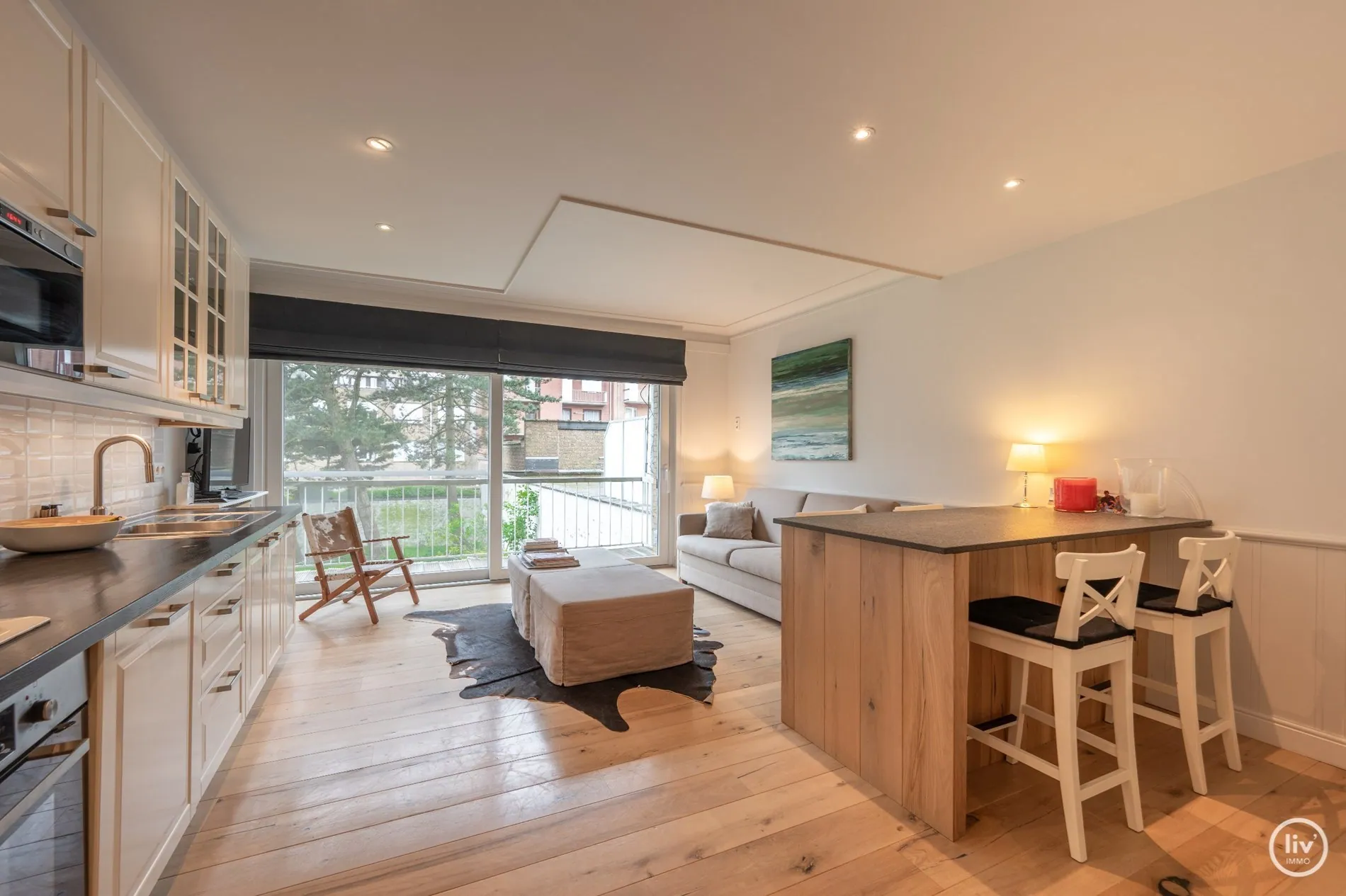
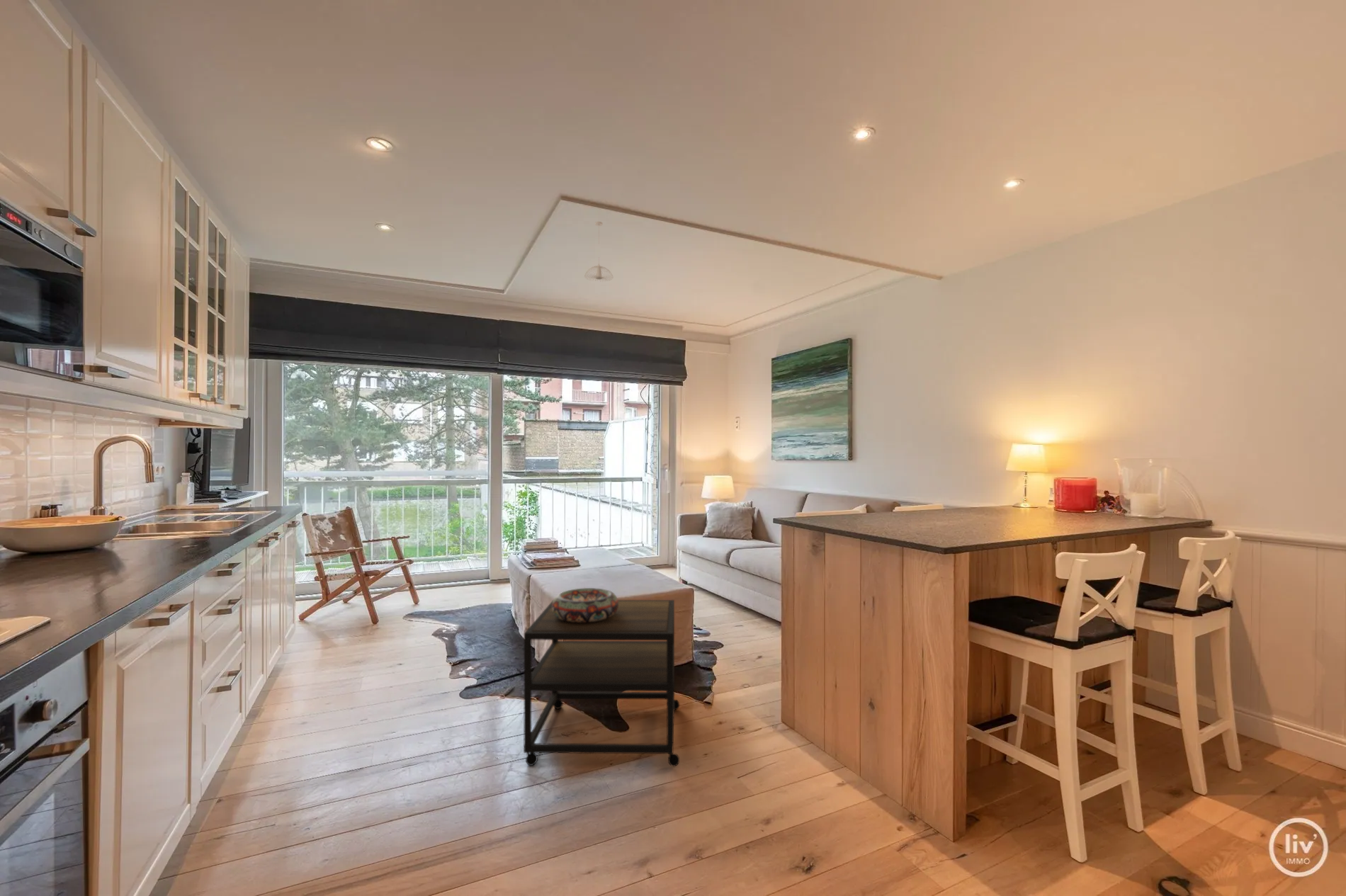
+ pendant light (599, 242)
+ decorative bowl (585, 604)
+ side table (609, 674)
